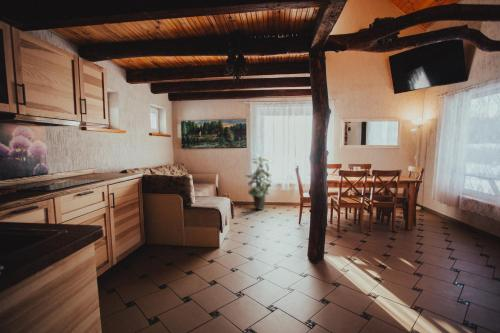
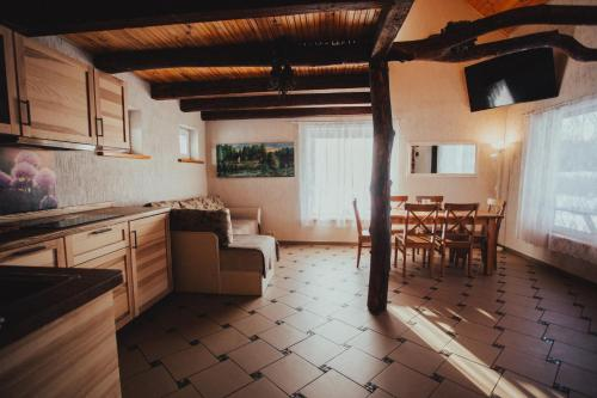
- indoor plant (258, 181)
